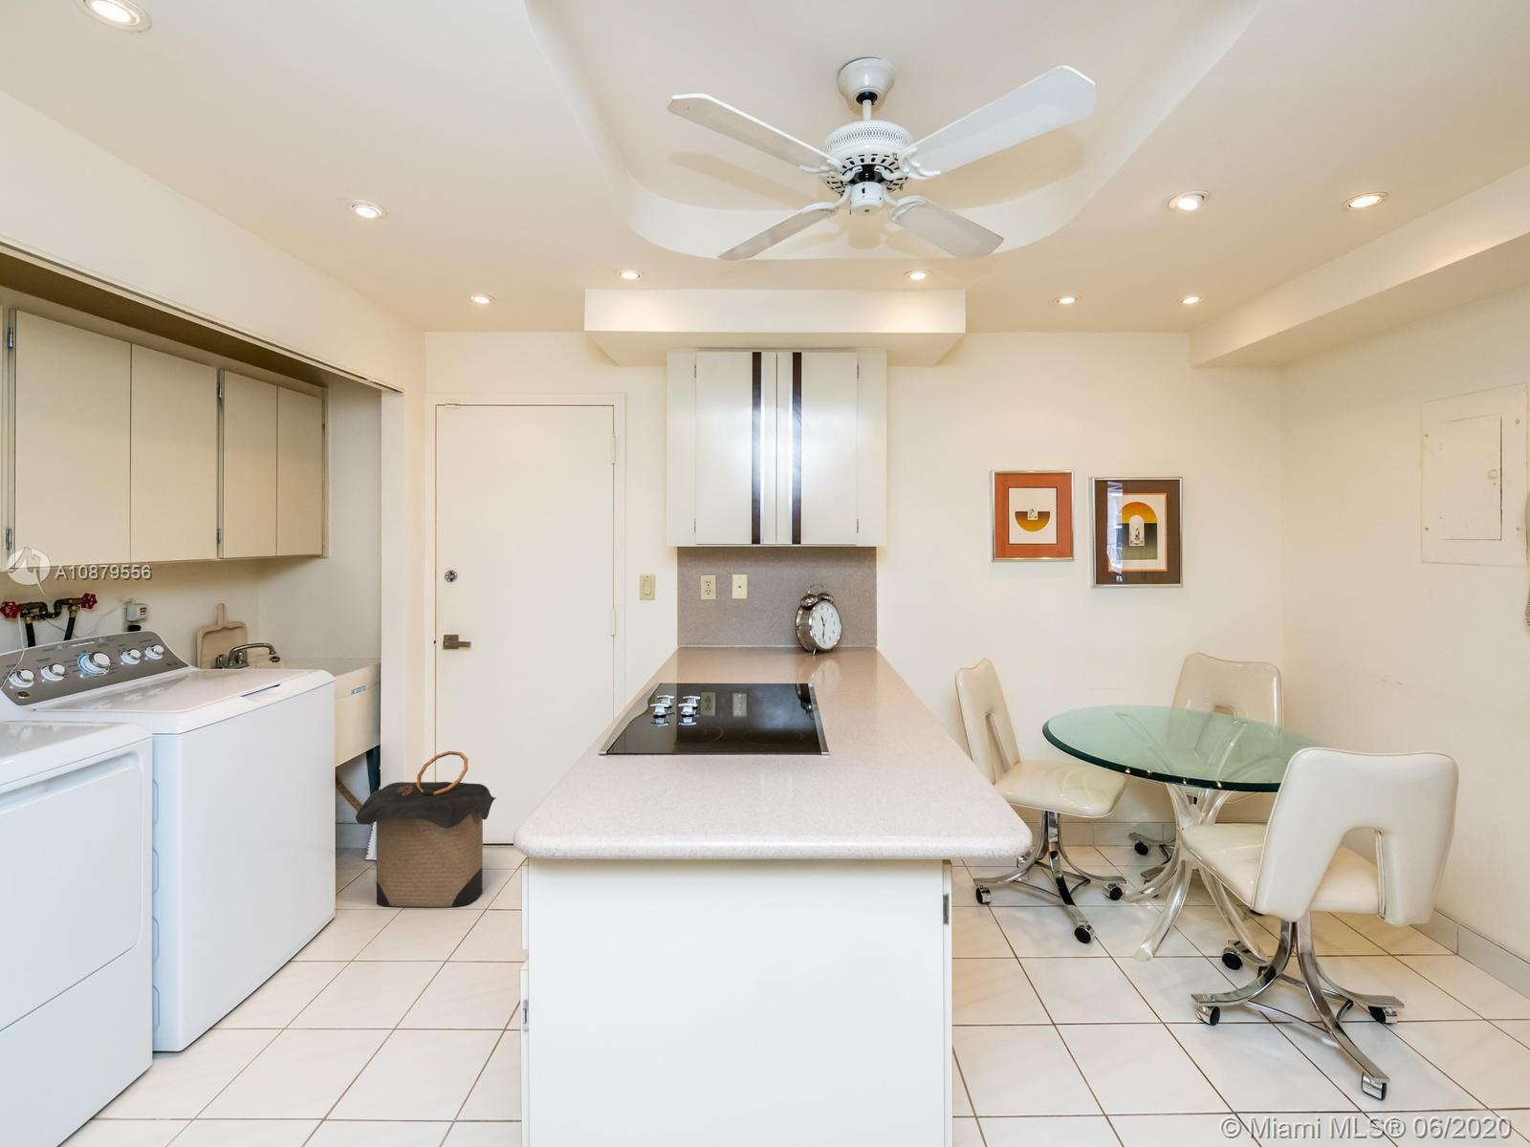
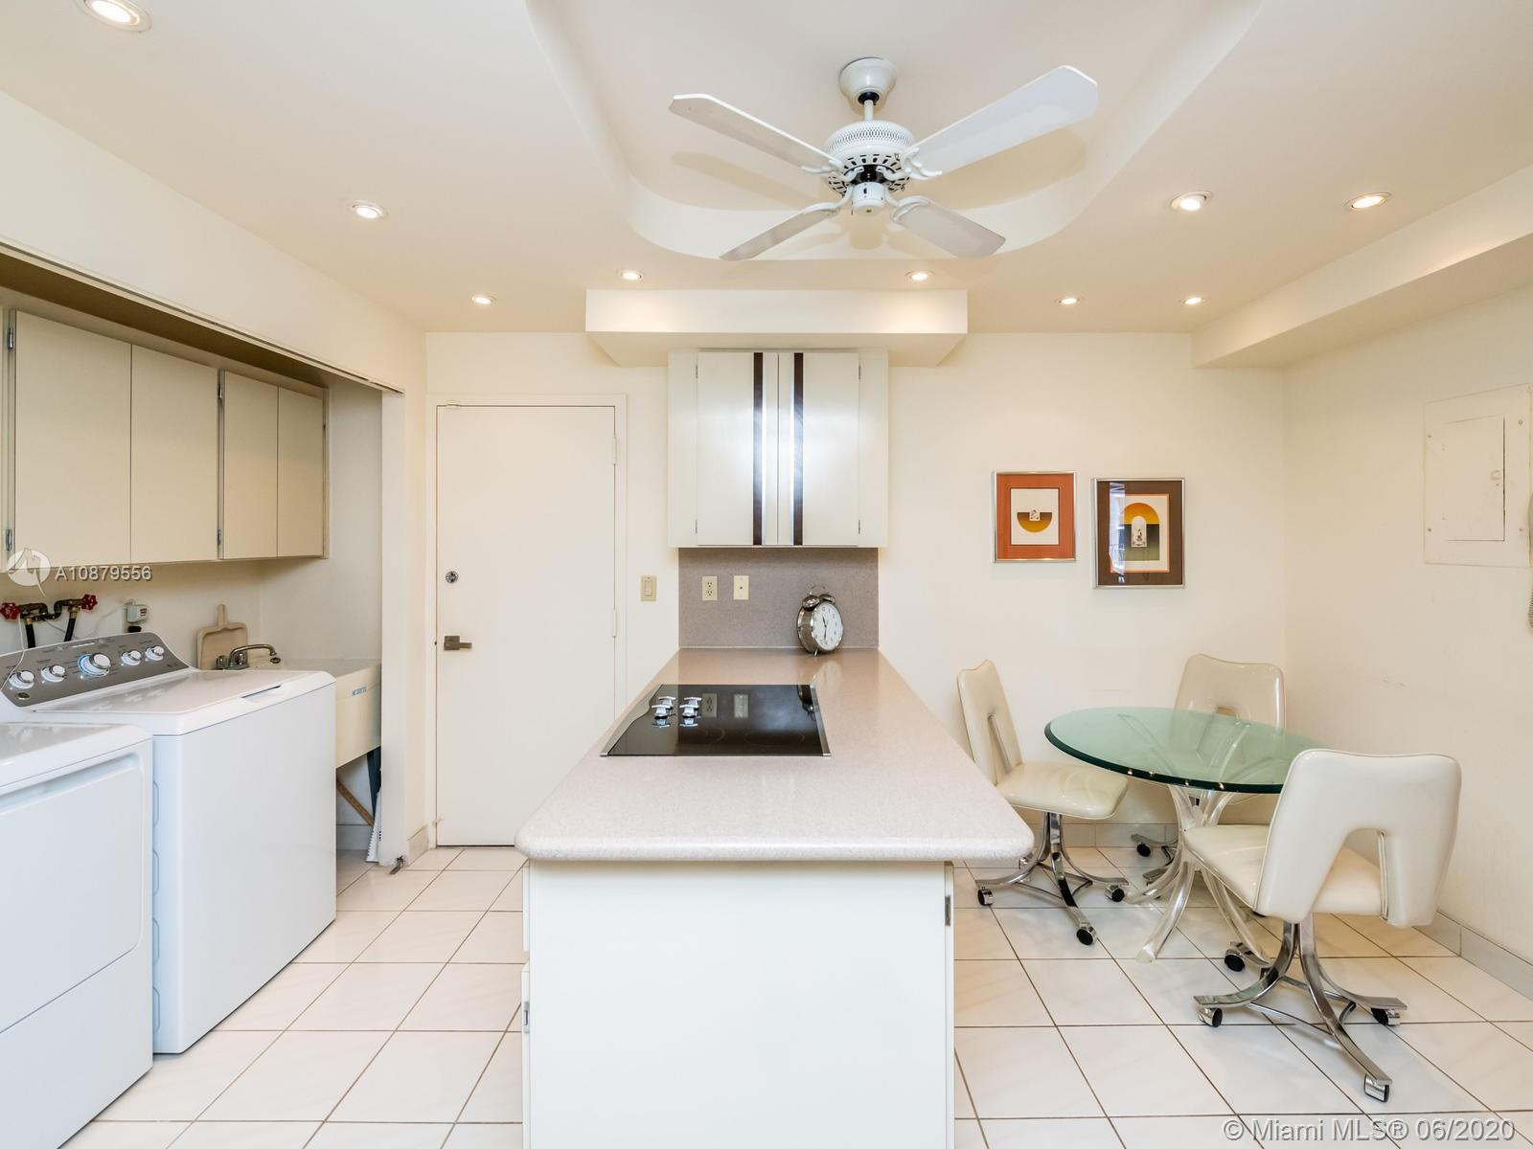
- laundry hamper (426, 827)
